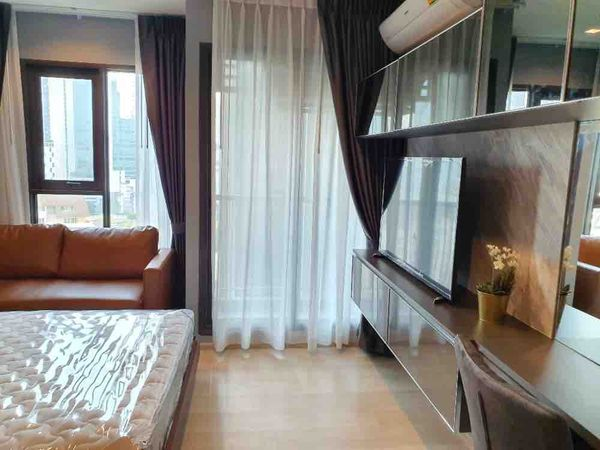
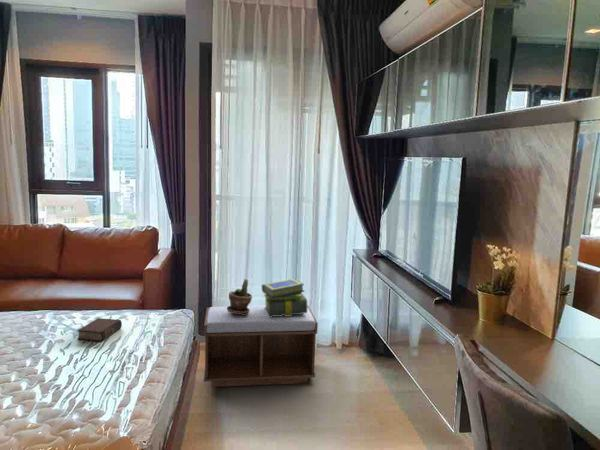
+ bench (259, 343)
+ potted plant (239, 295)
+ stack of books (284, 297)
+ book (100, 329)
